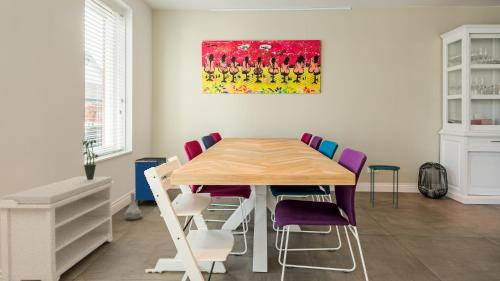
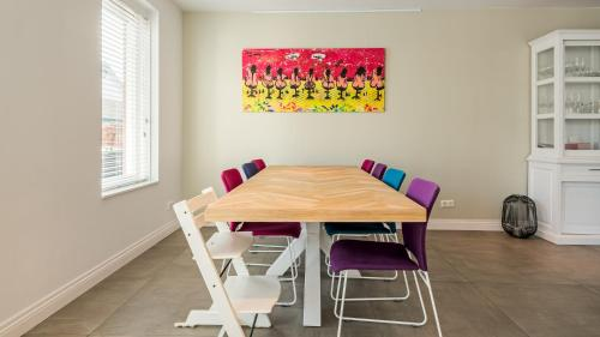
- bench (66, 222)
- potted plant (87, 158)
- vase (133, 205)
- cabinet (147, 182)
- side table (393, 186)
